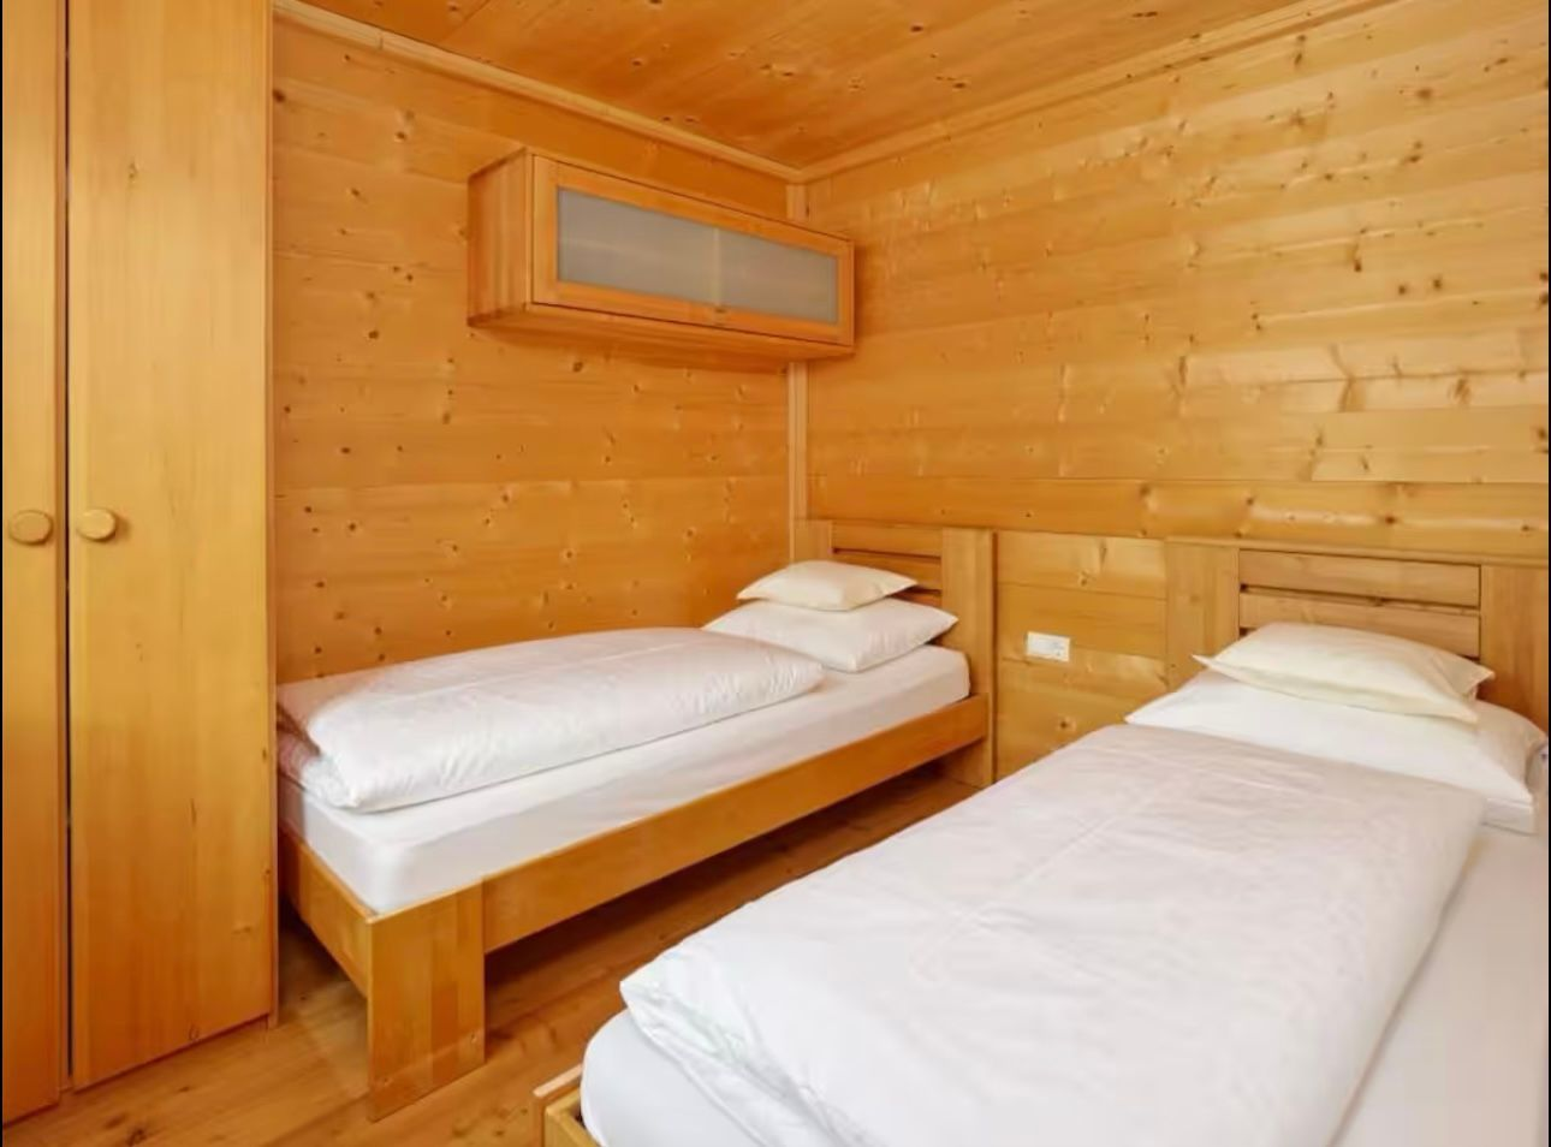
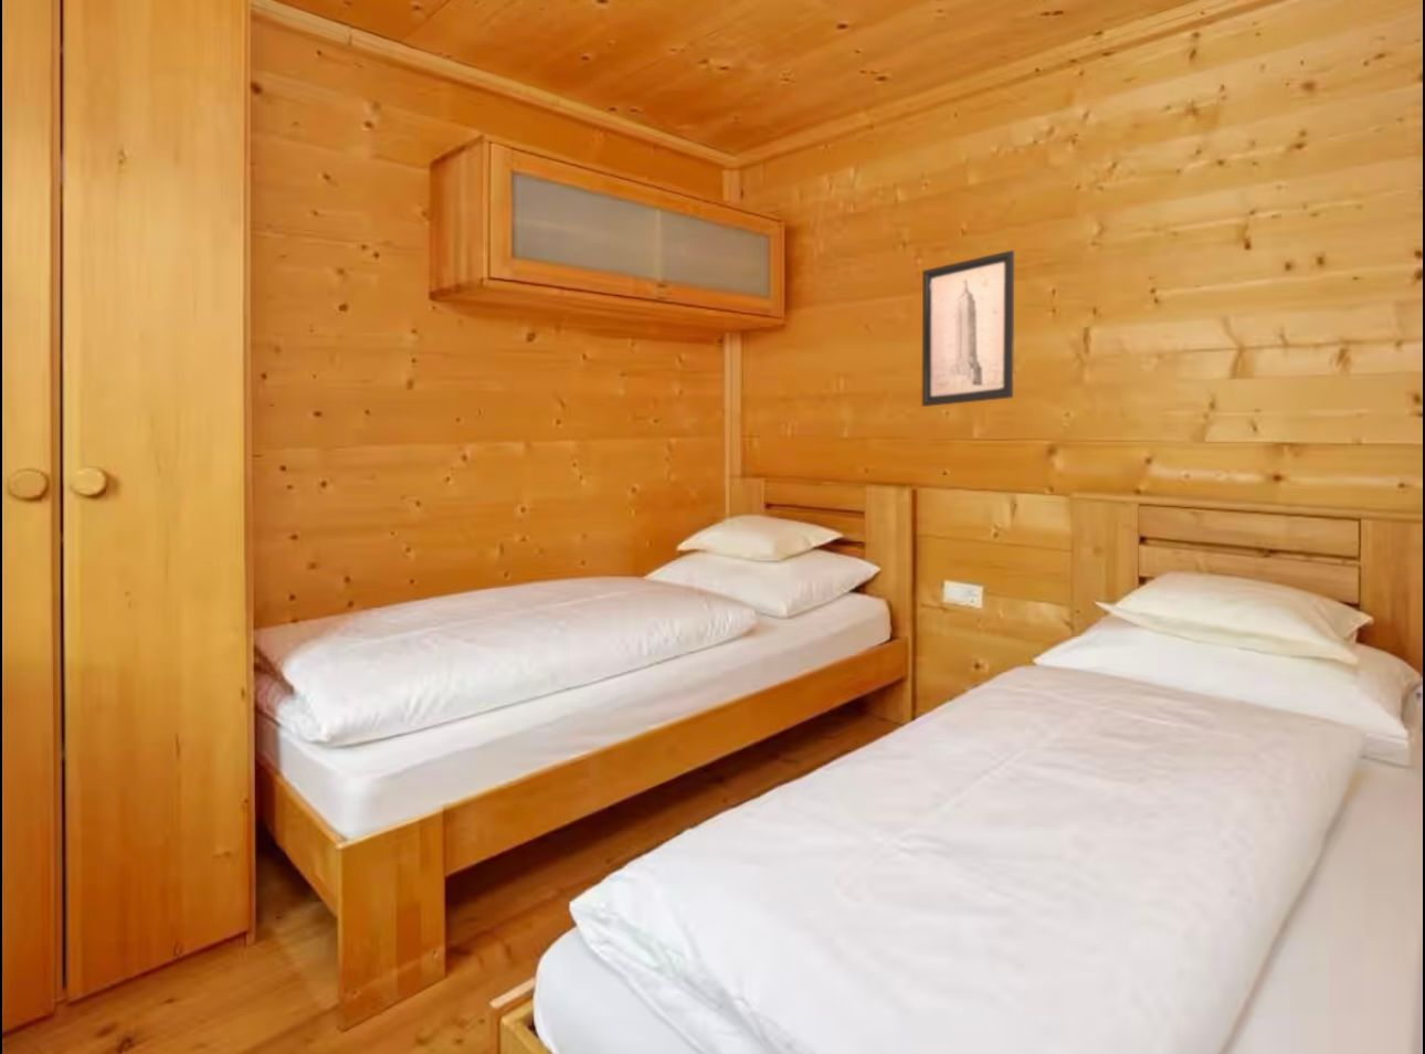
+ wall art (966, 331)
